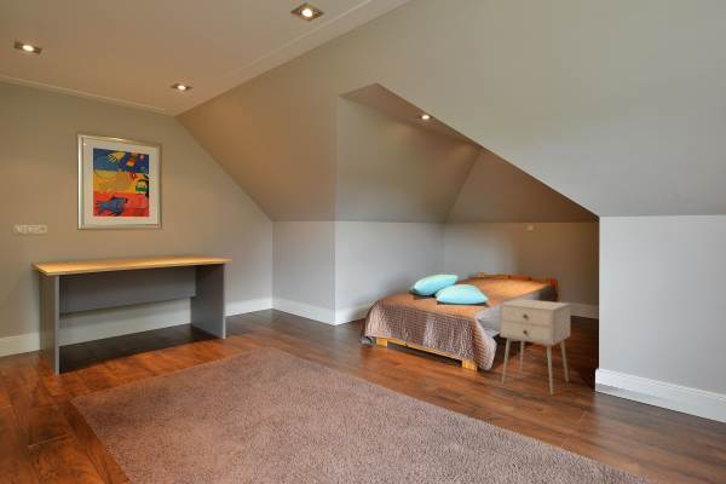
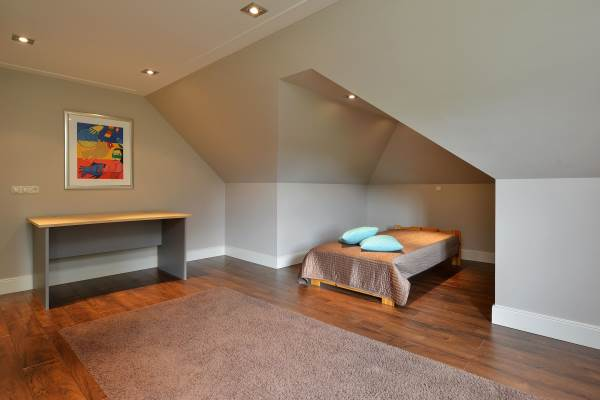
- nightstand (535, 341)
